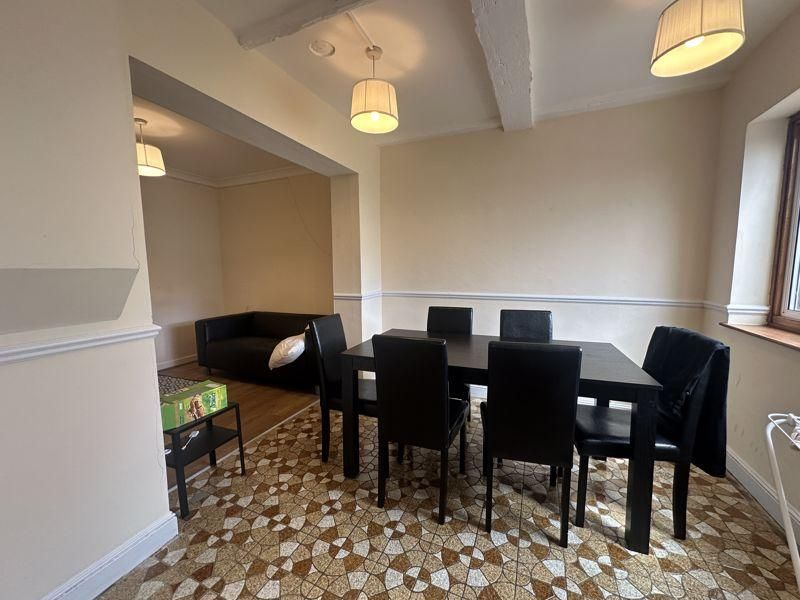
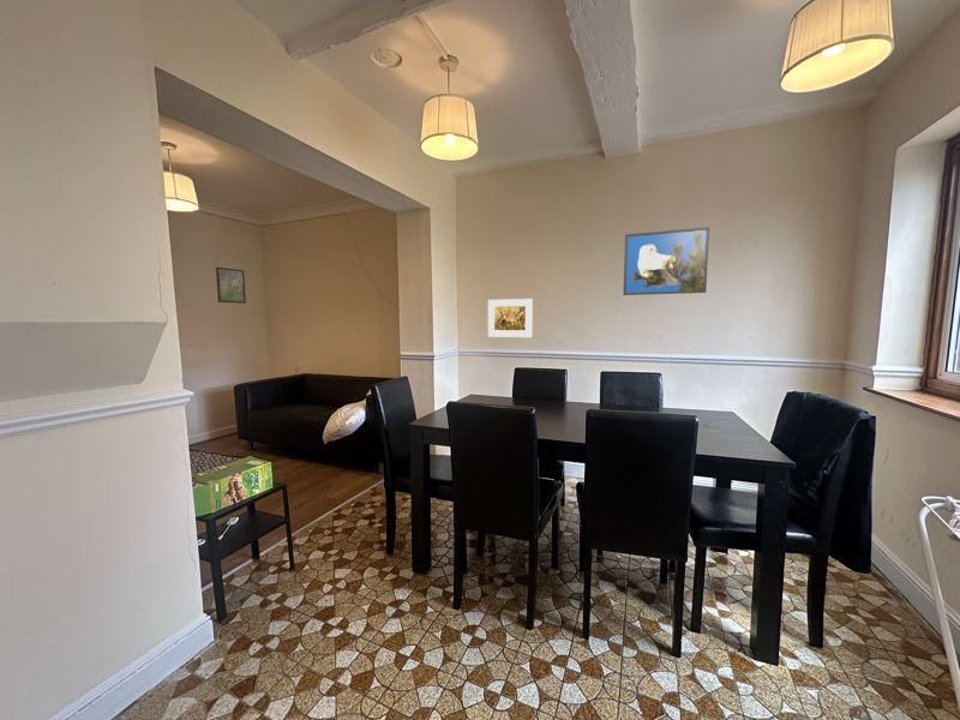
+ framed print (509, 318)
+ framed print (664, 263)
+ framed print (230, 286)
